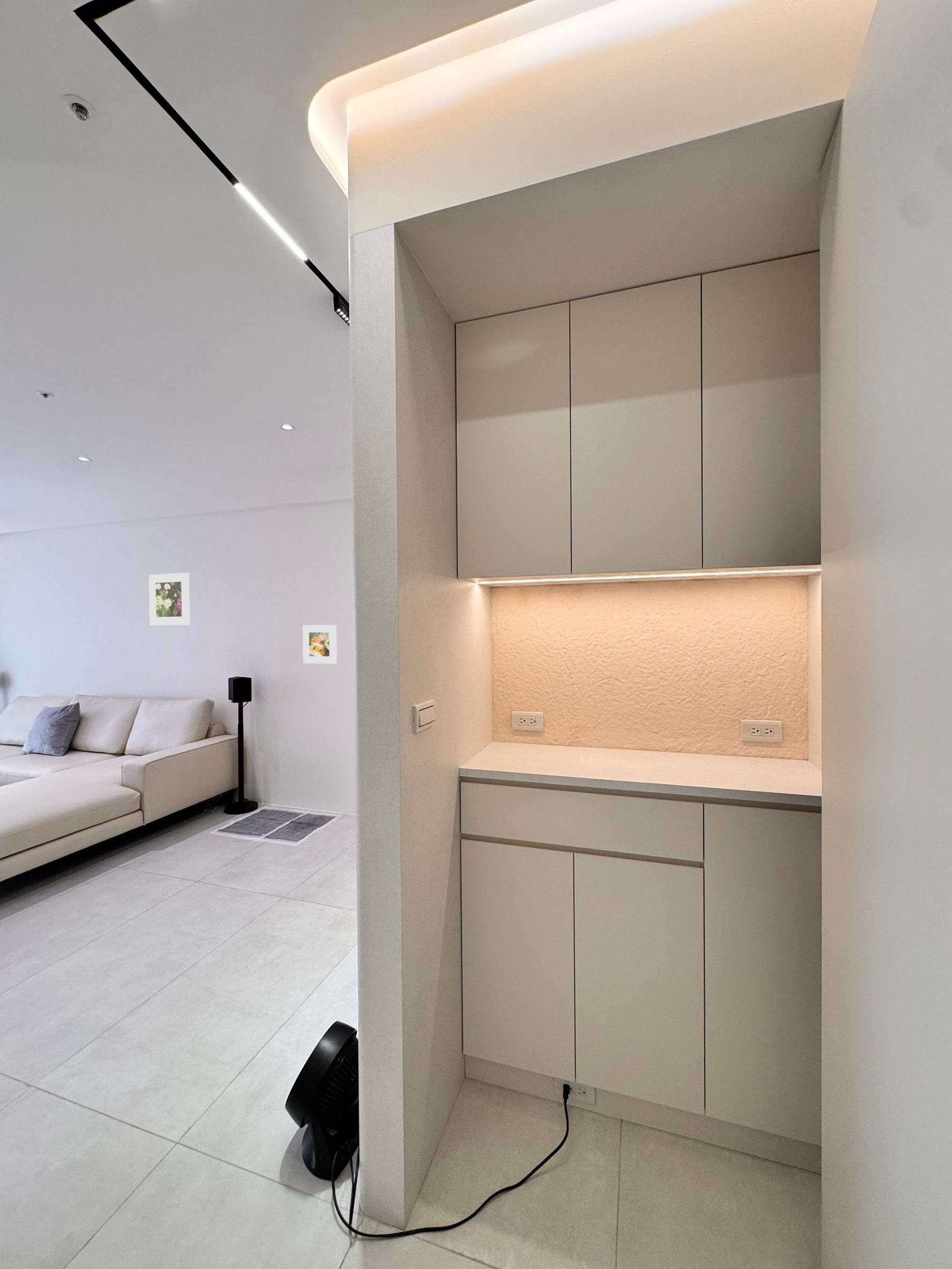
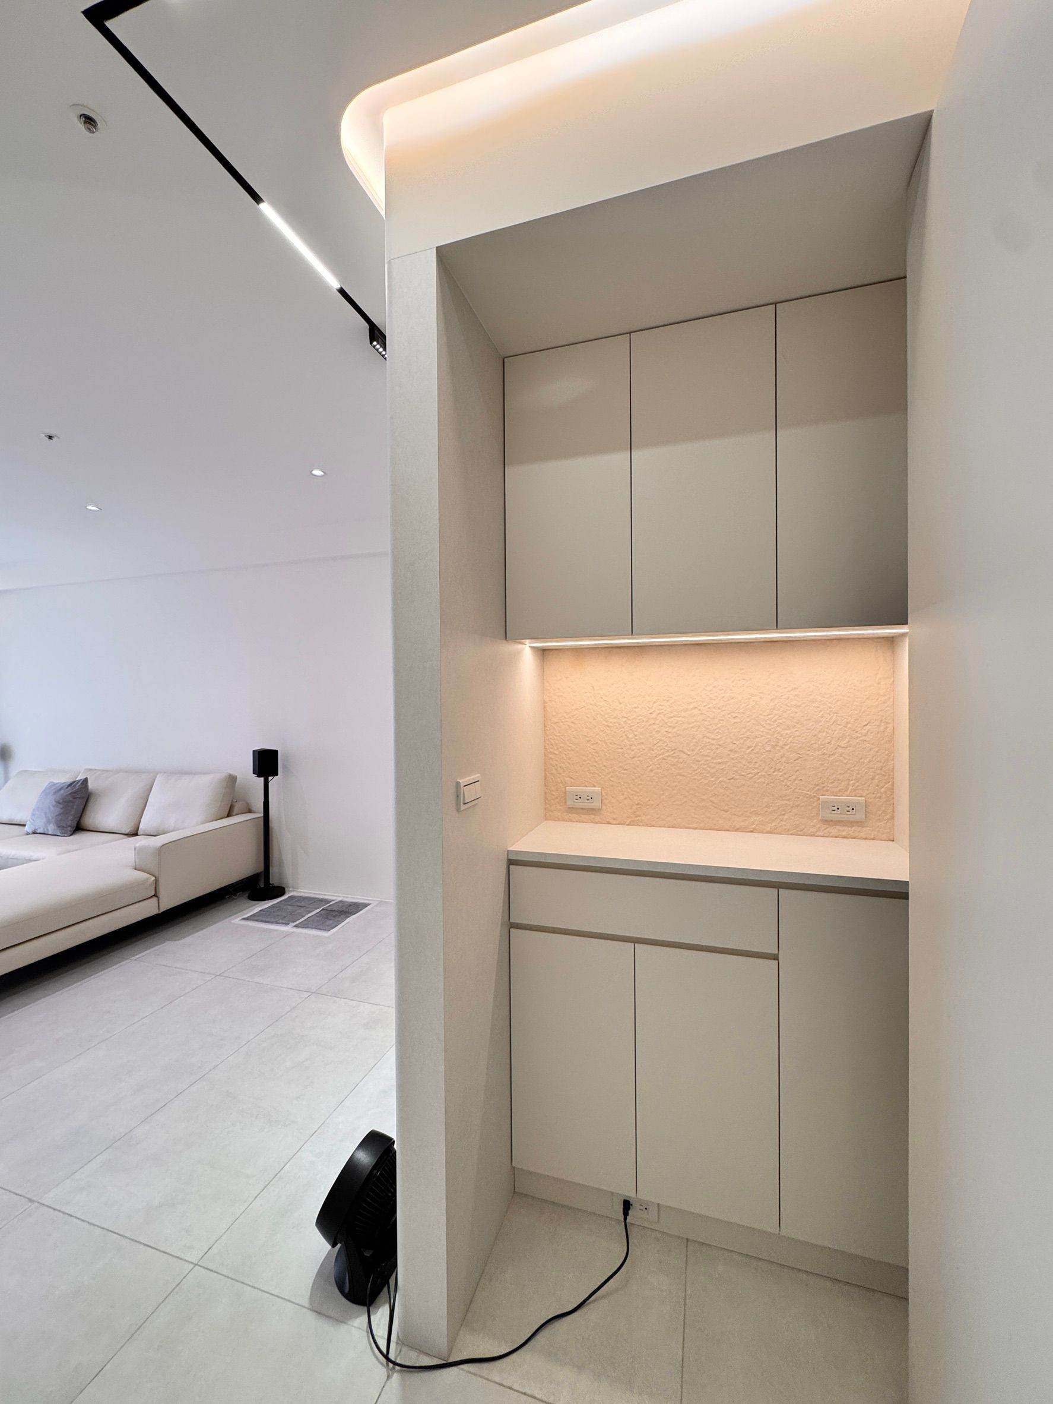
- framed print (319, 644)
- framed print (169, 599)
